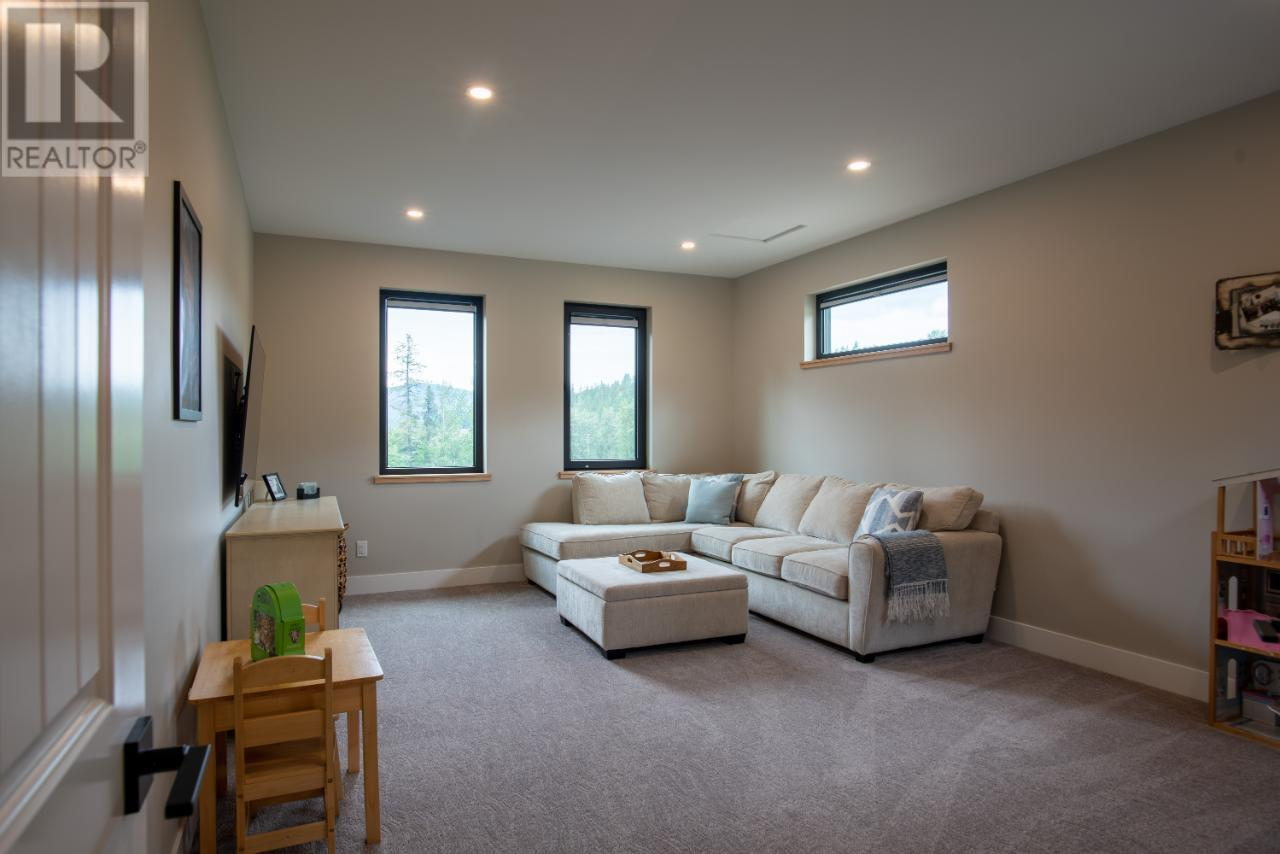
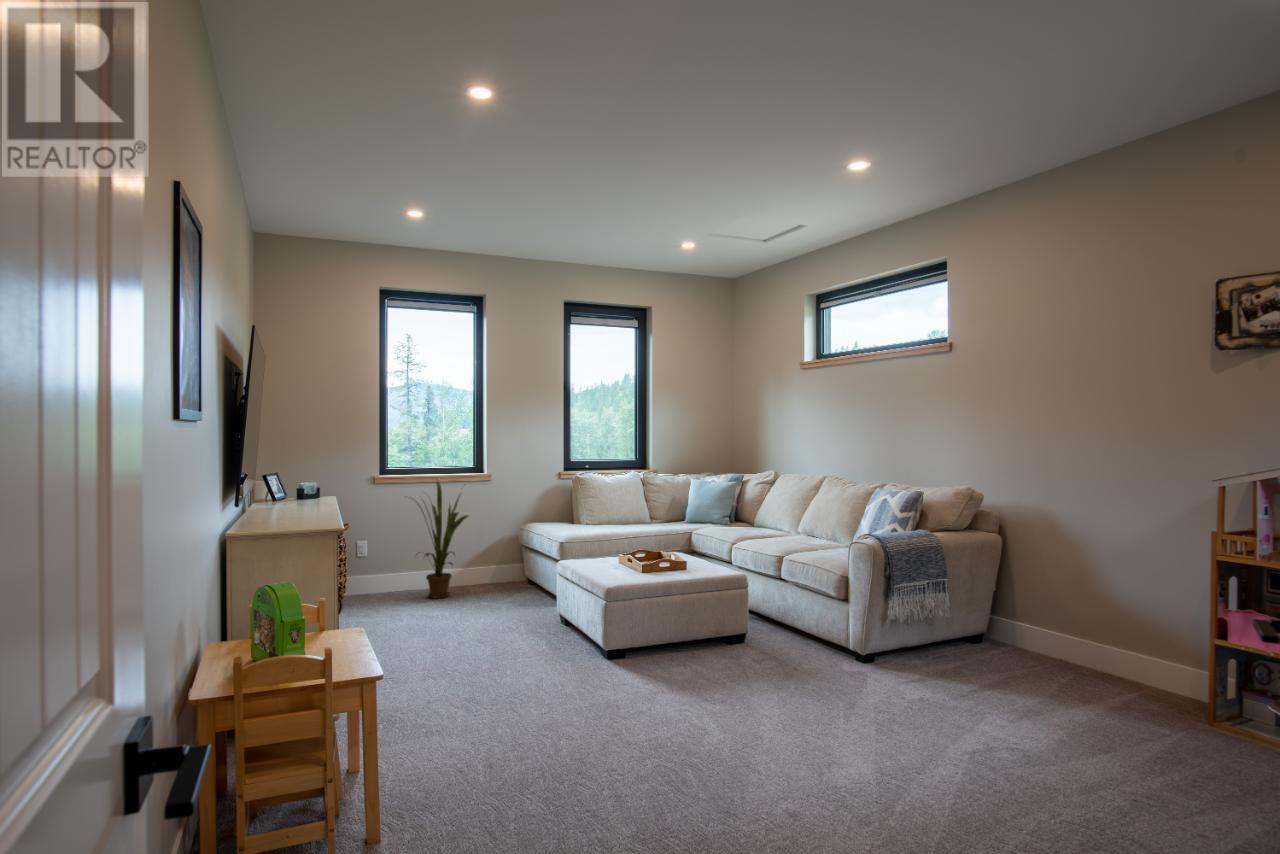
+ house plant (435, 537)
